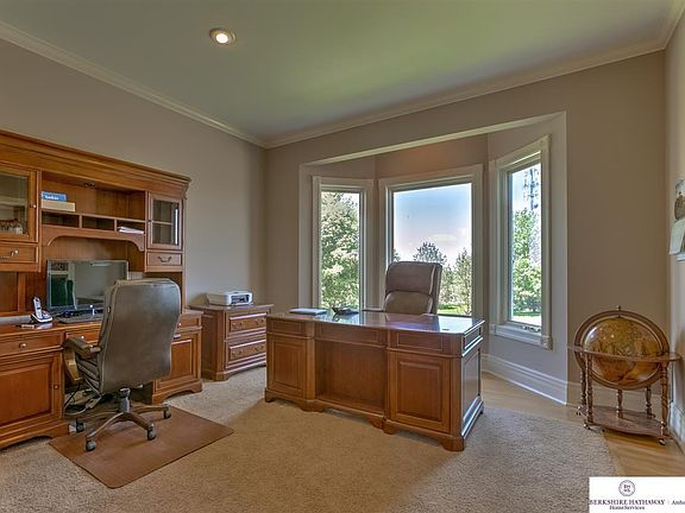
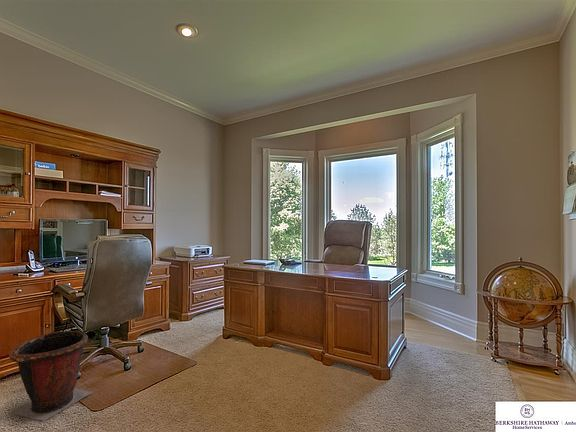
+ waste bin (54, 369)
